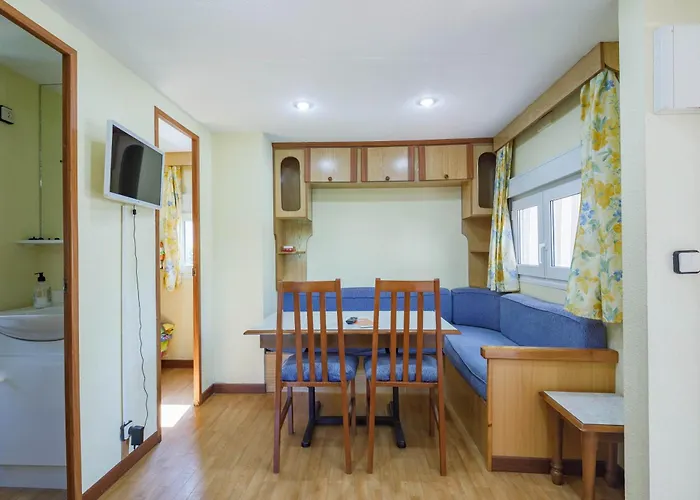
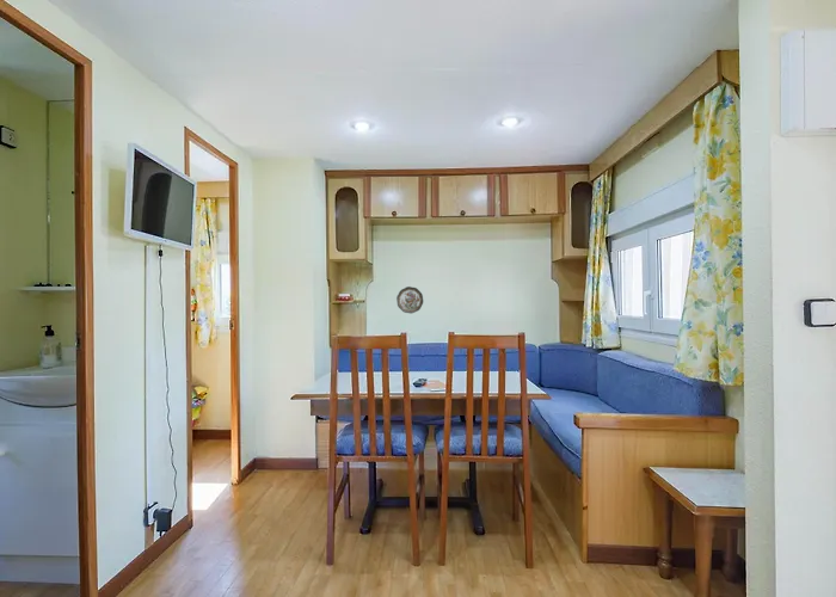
+ decorative plate (410, 300)
